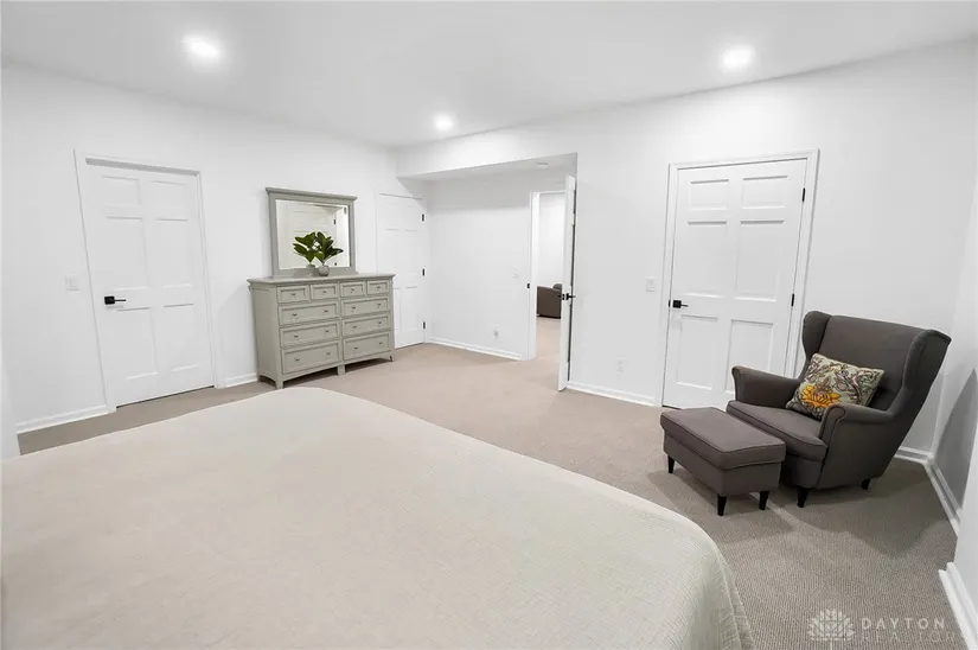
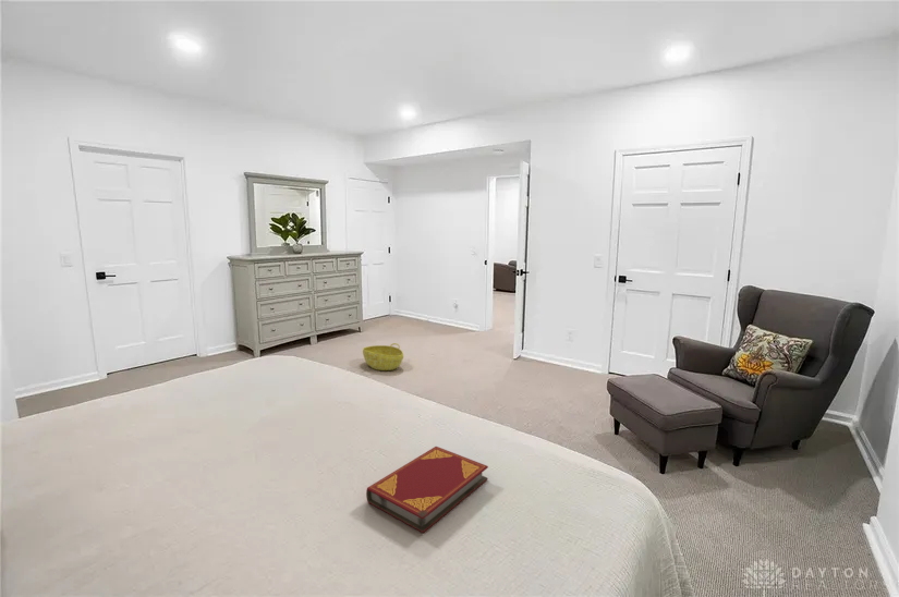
+ basket (382, 356)
+ hardback book (429, 483)
